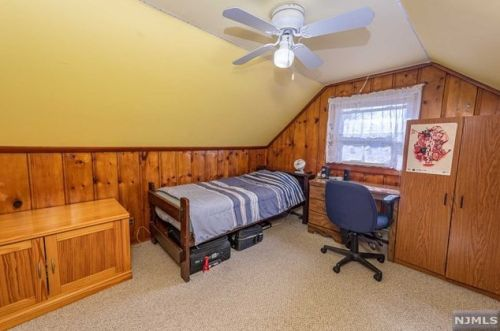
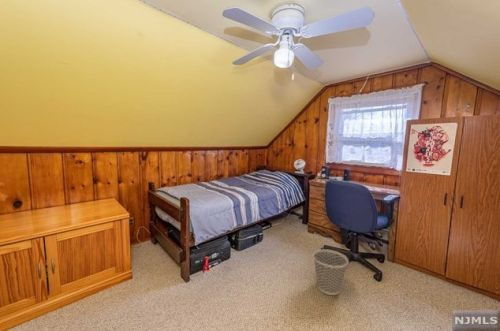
+ wastebasket (329, 272)
